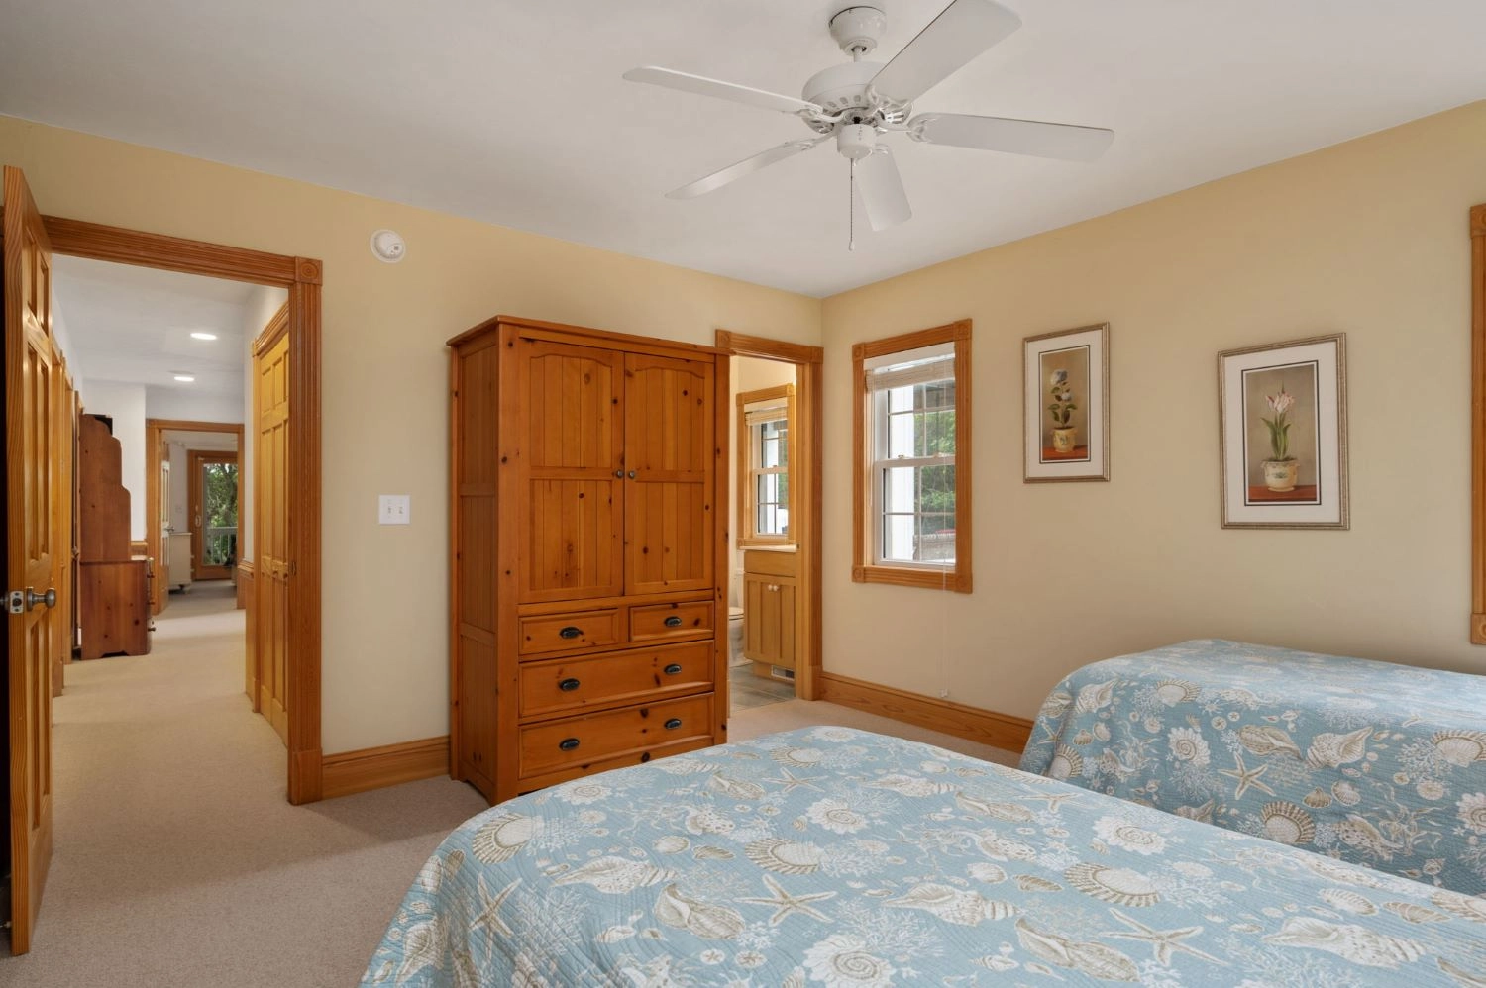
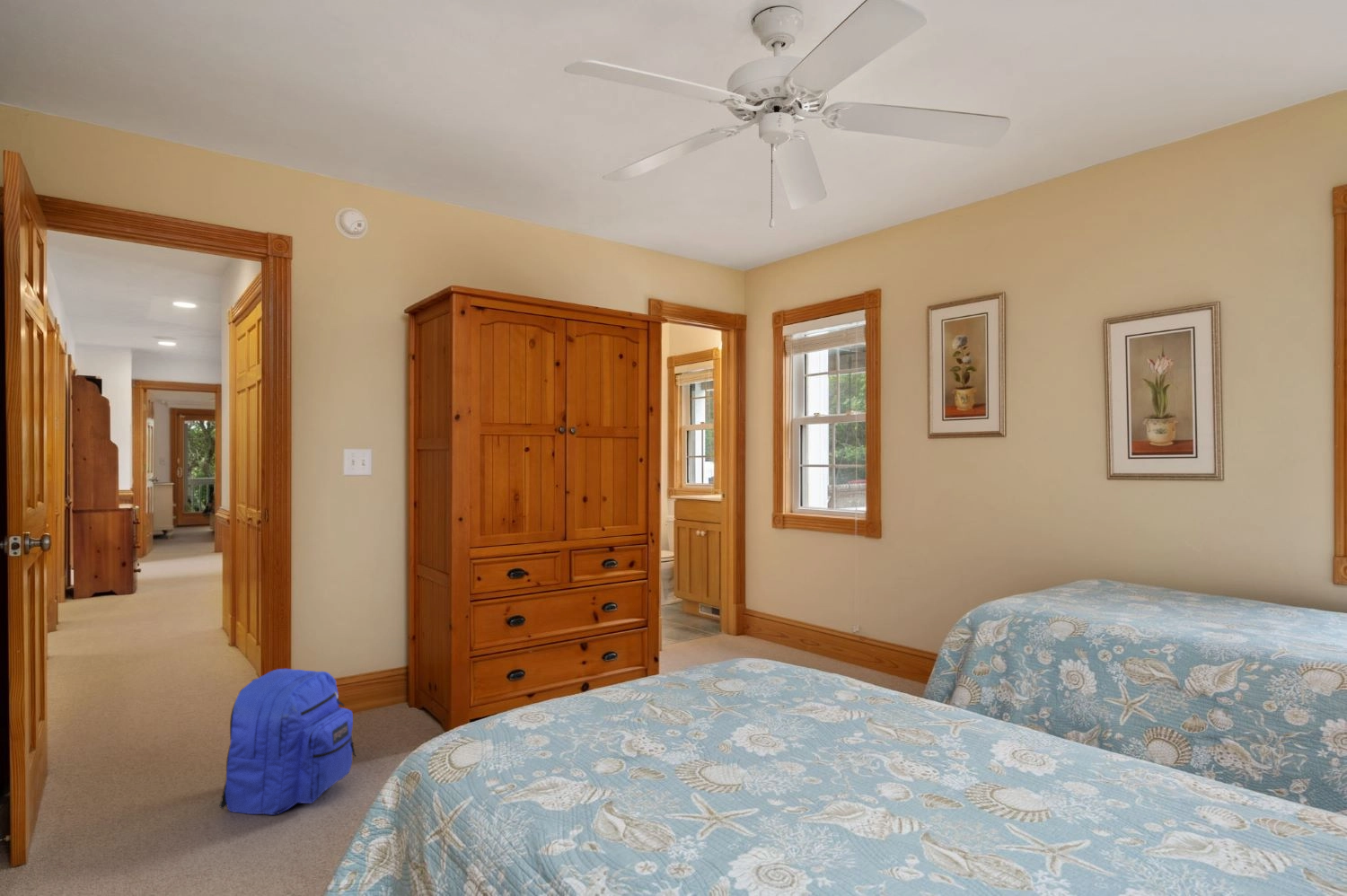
+ backpack (296, 732)
